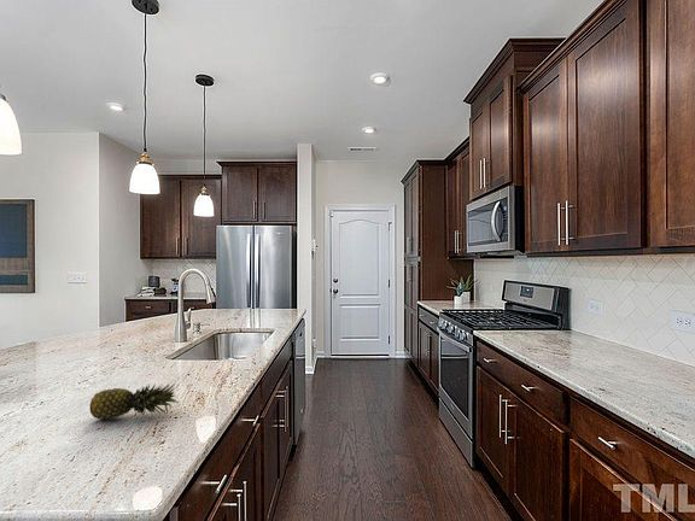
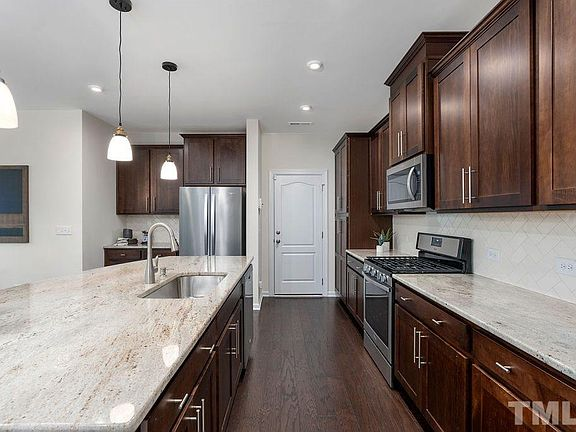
- fruit (135, 399)
